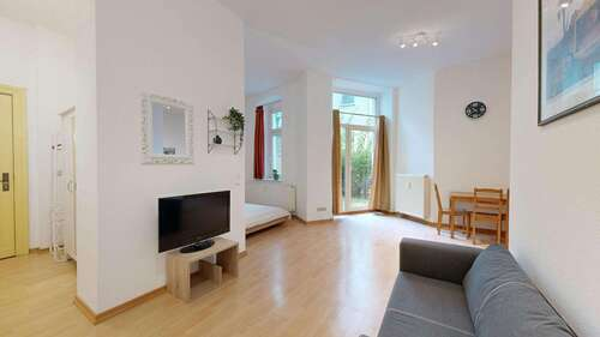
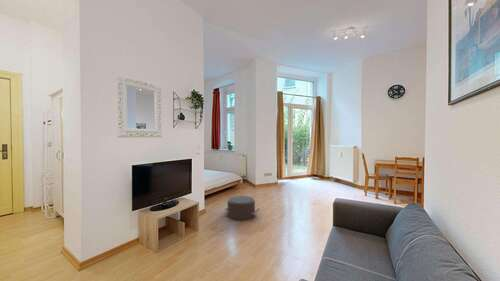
+ pouf (242, 206)
